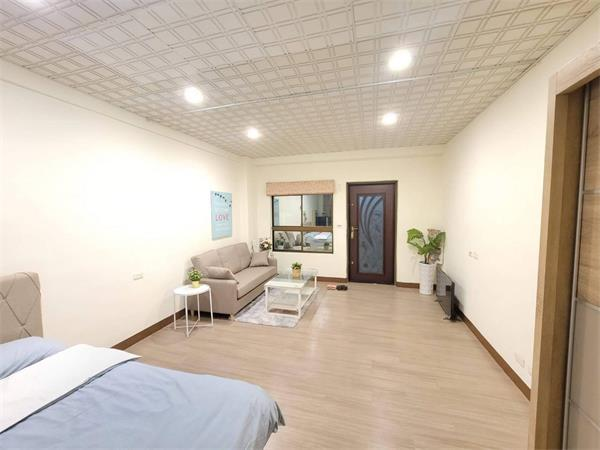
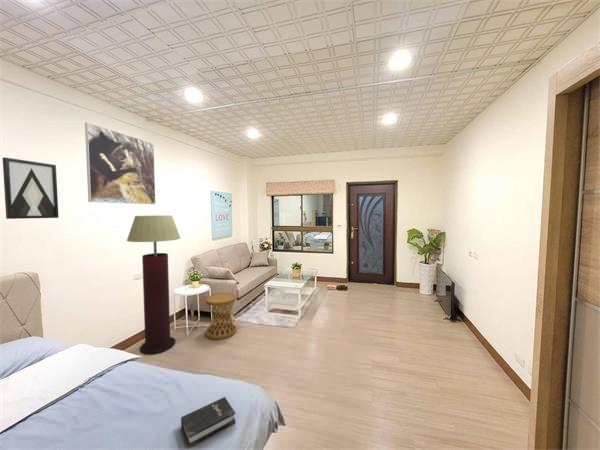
+ hardback book (208, 418)
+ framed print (125, 169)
+ side table (221, 315)
+ wall art (32, 190)
+ floor lamp (156, 281)
